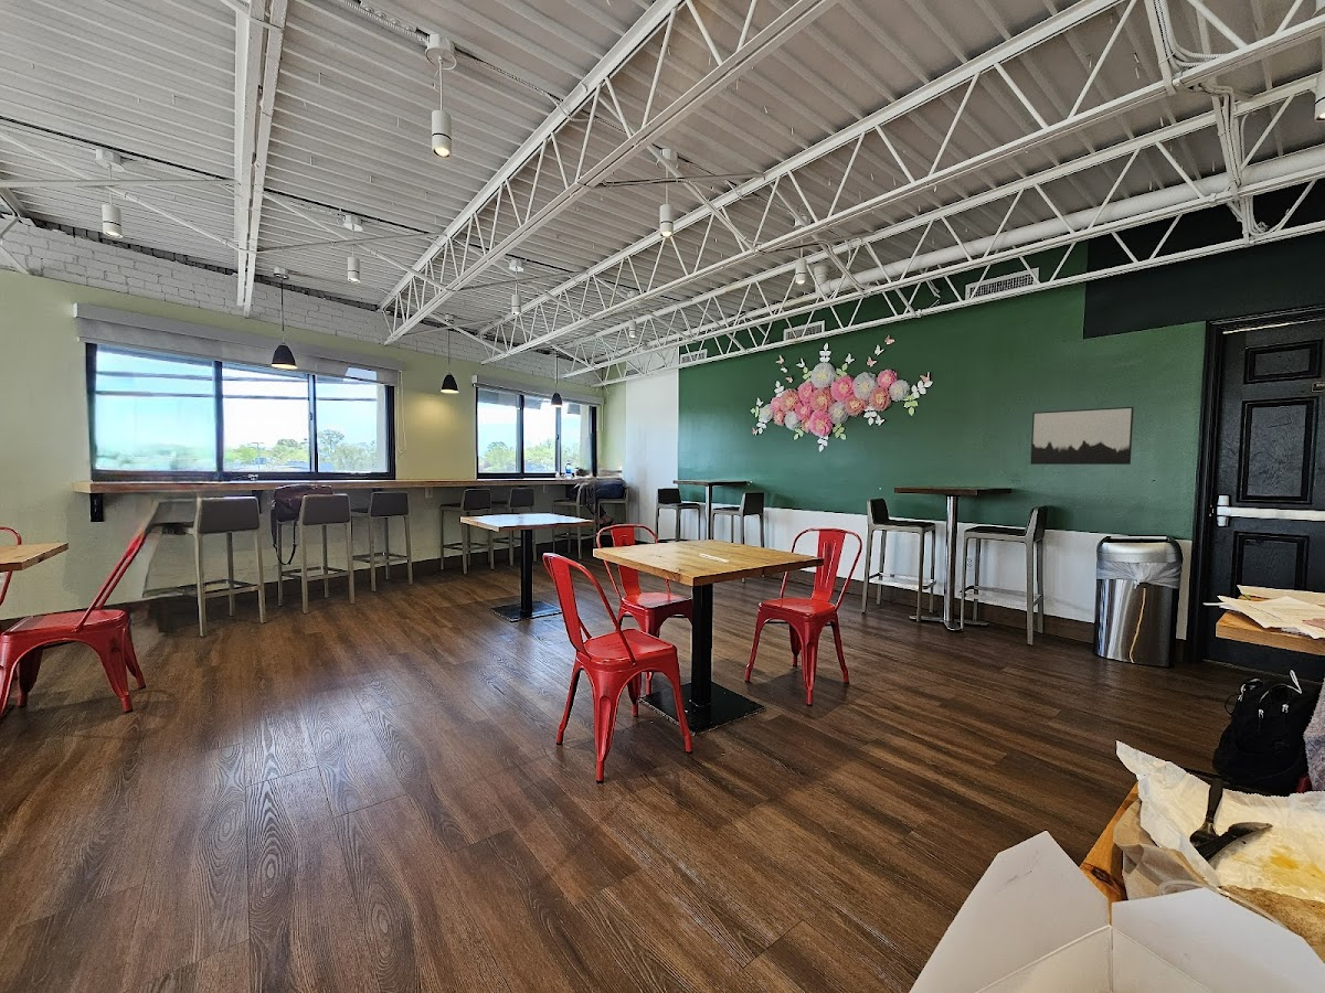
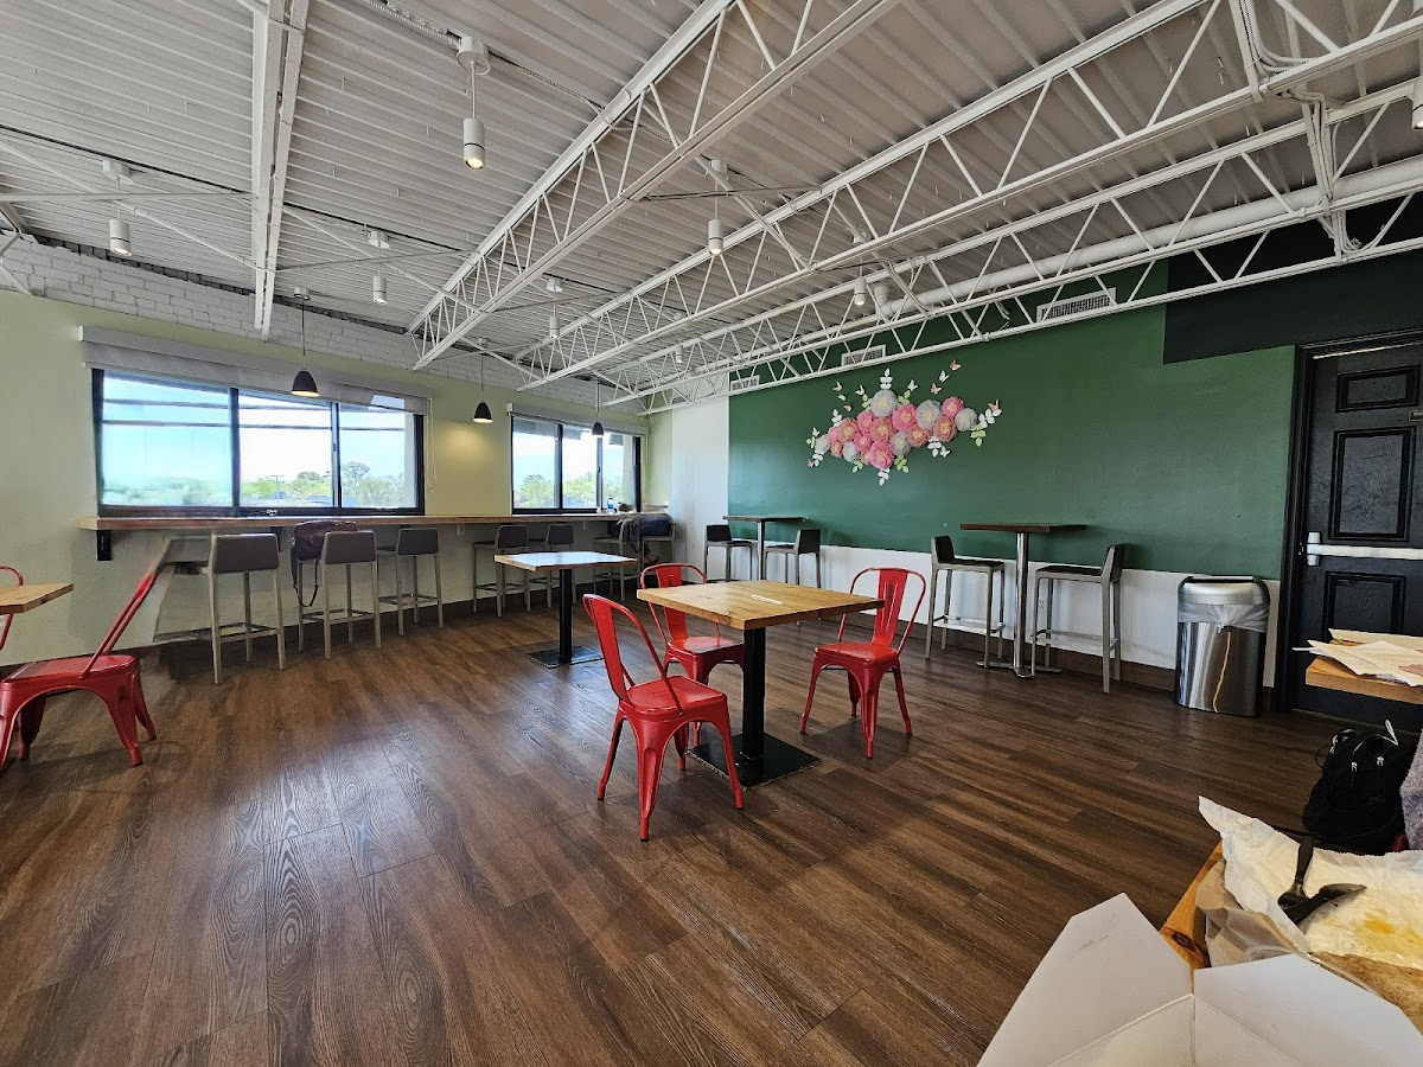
- wall art (1079, 437)
